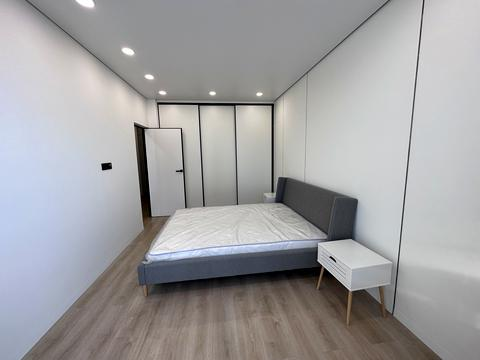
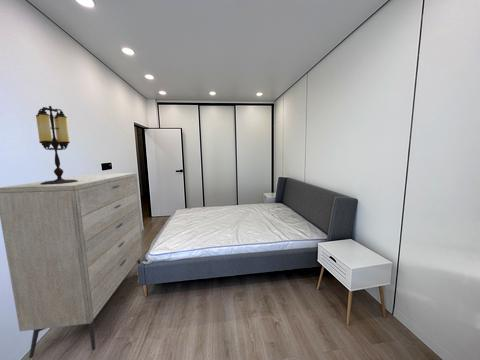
+ table lamp (55, 144)
+ dresser (95, 242)
